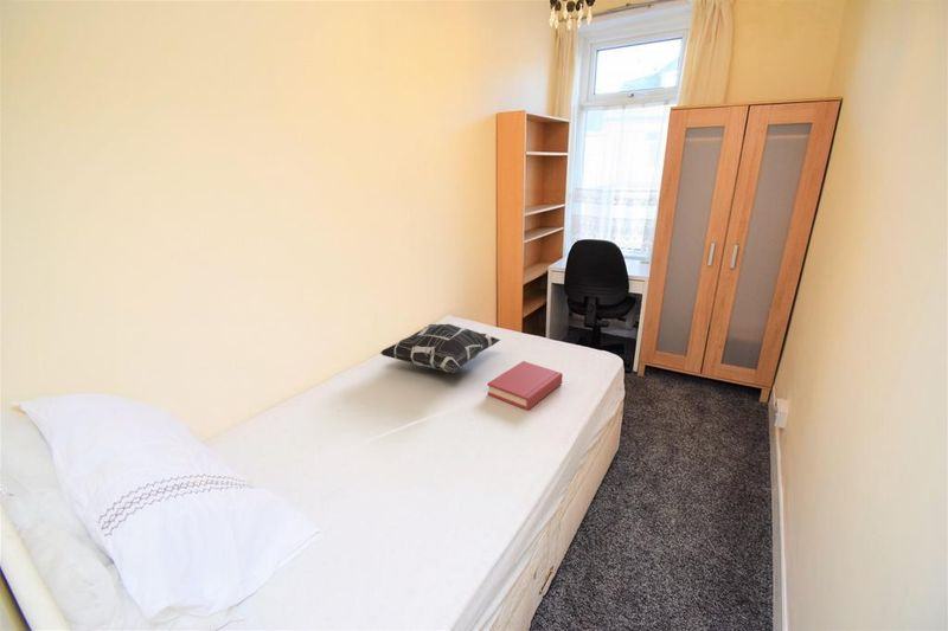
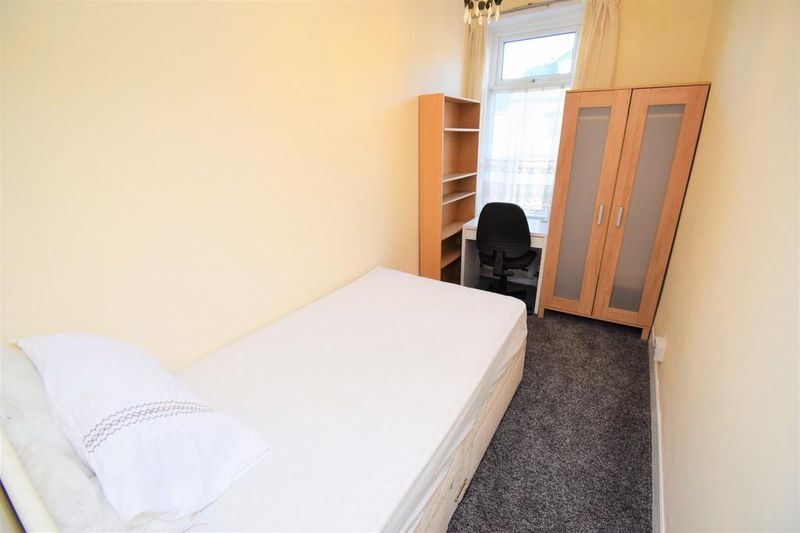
- hardback book (525, 384)
- decorative pillow (441, 345)
